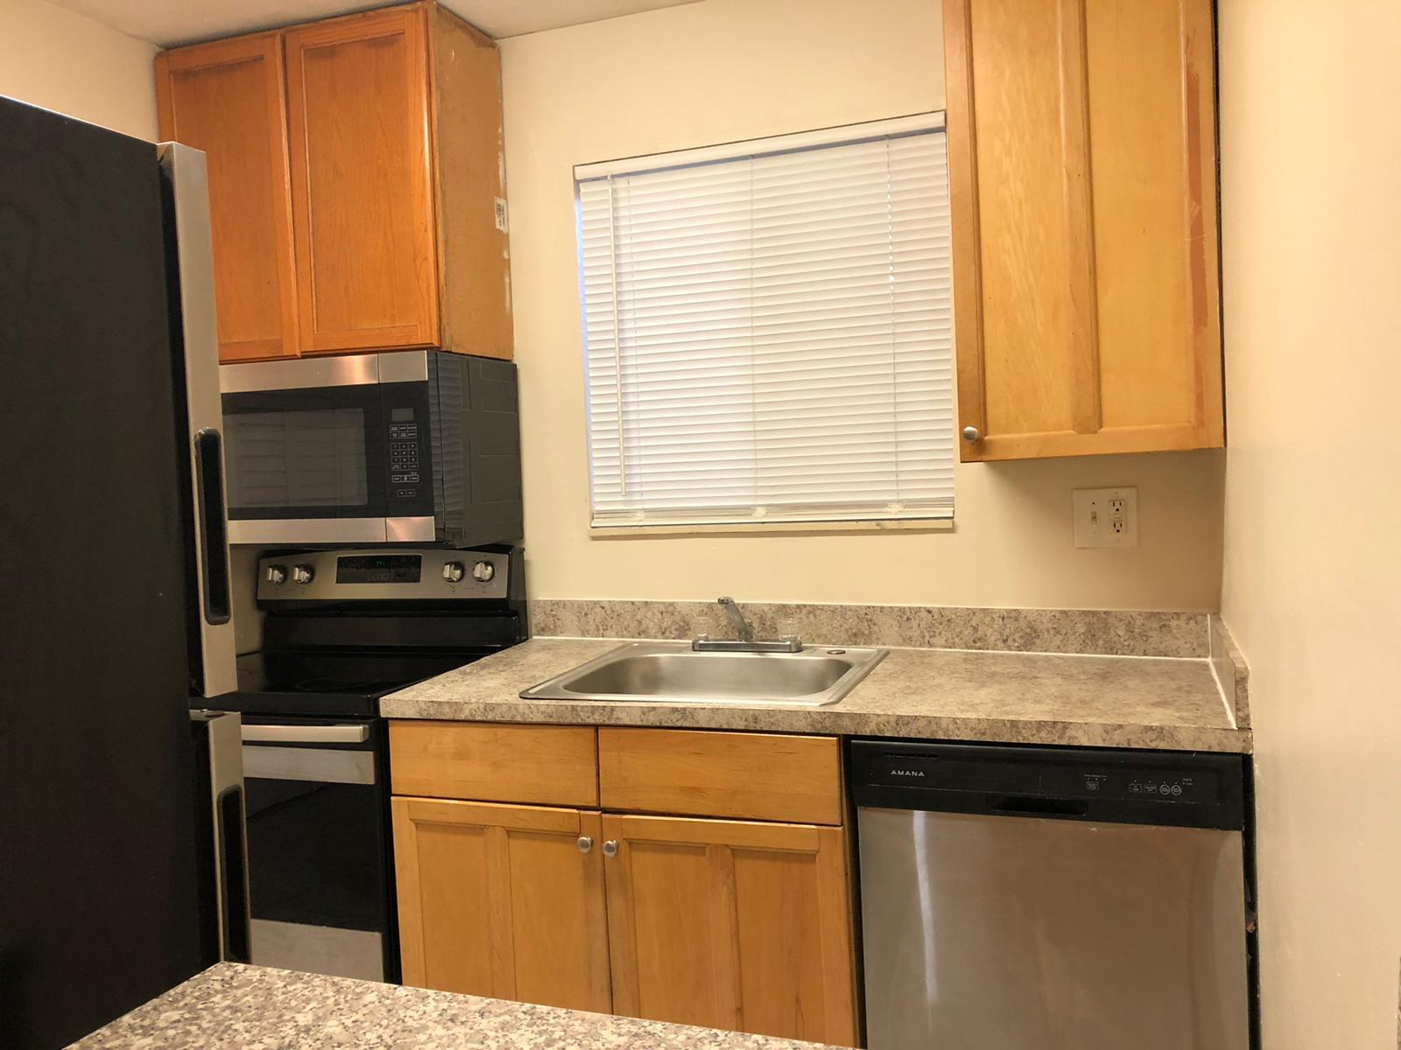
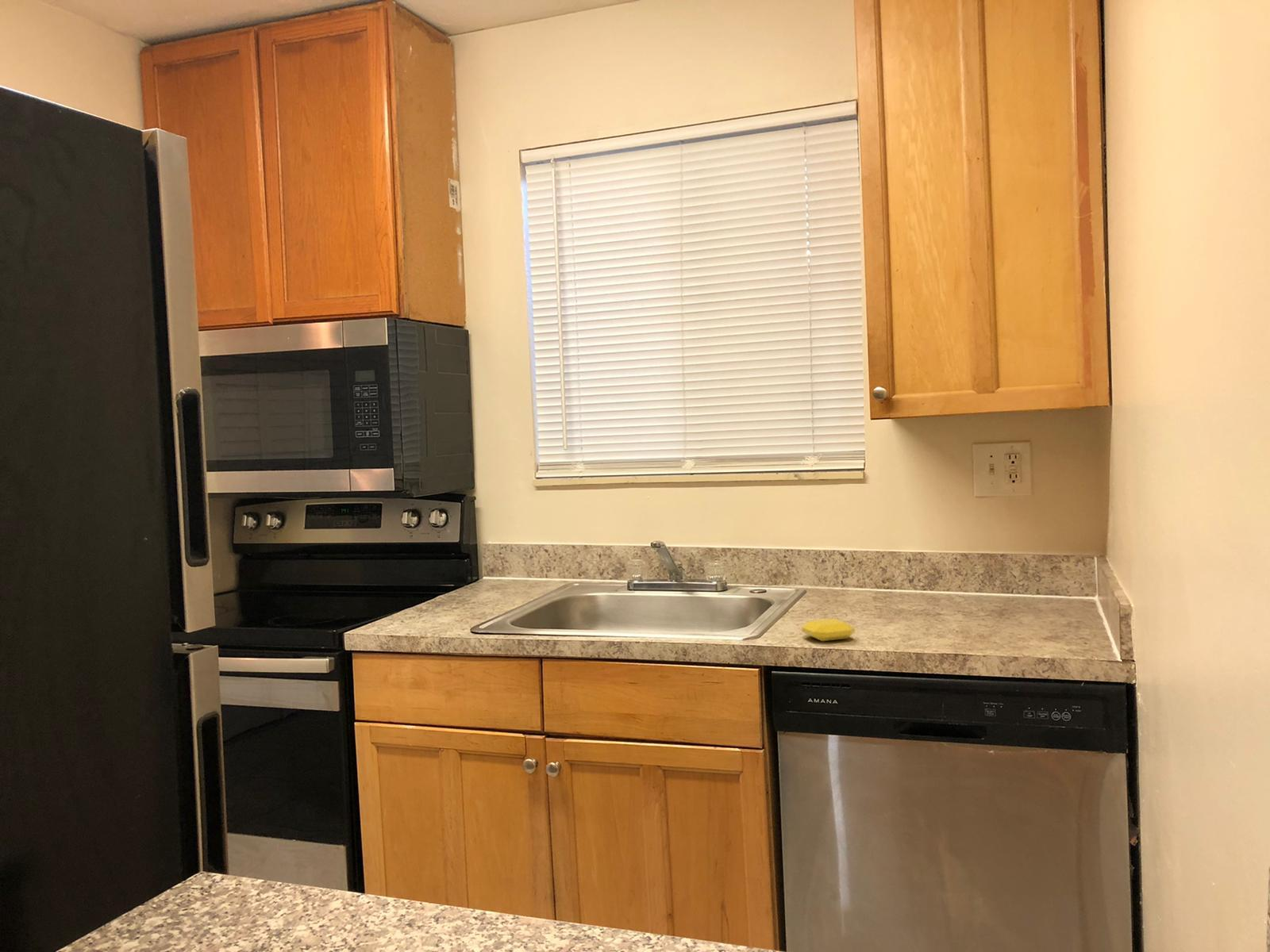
+ soap bar (828, 629)
